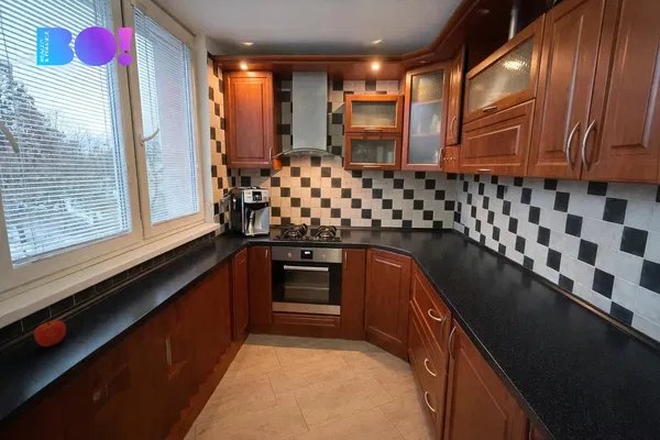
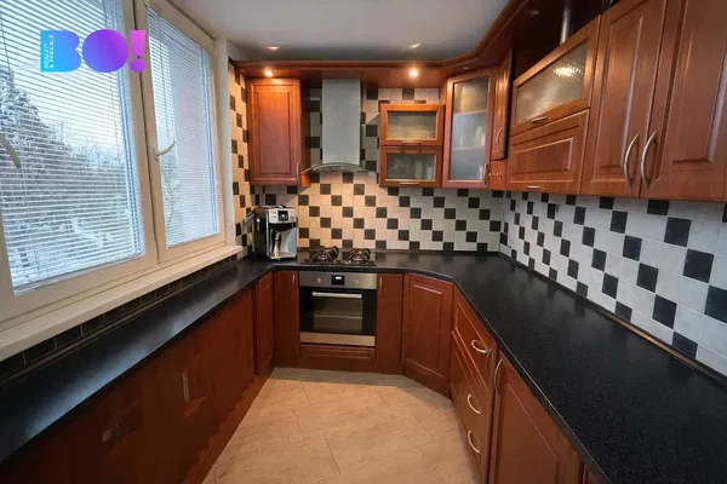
- fruit (50, 332)
